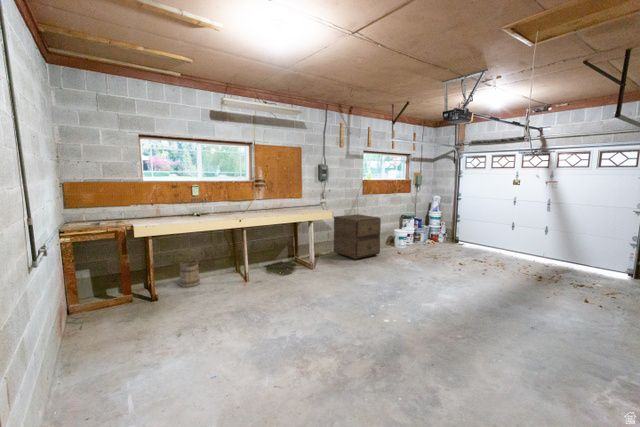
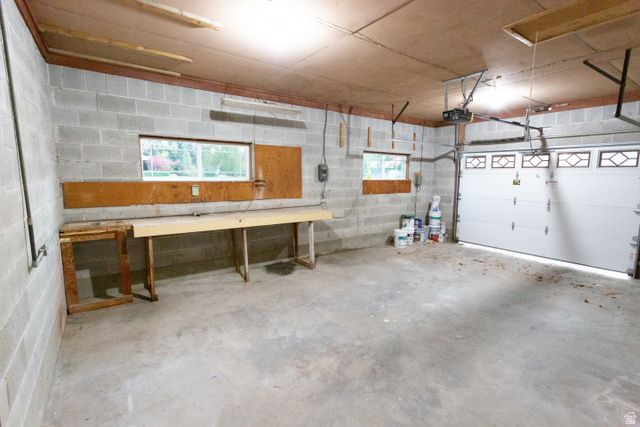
- bucket (189, 269)
- filing cabinet (357, 236)
